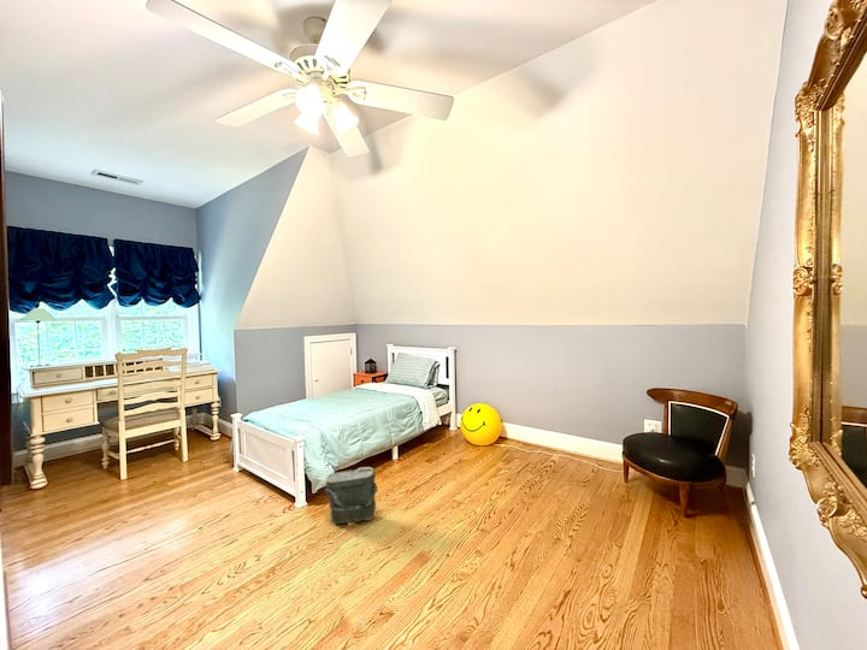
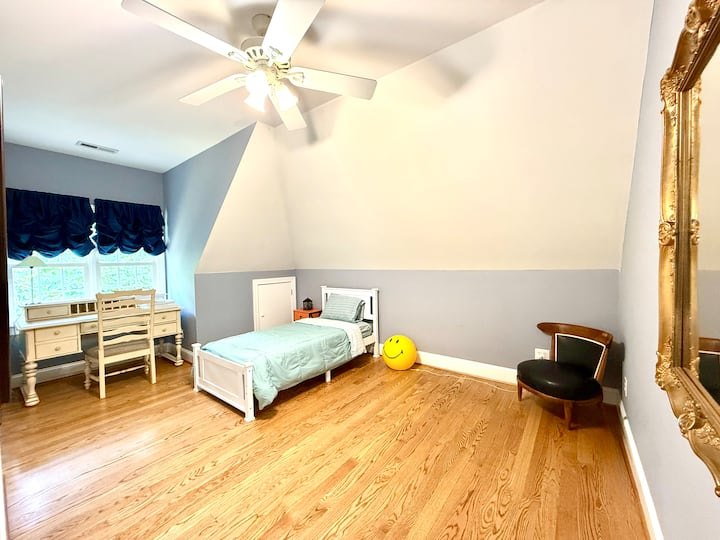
- bag (352, 497)
